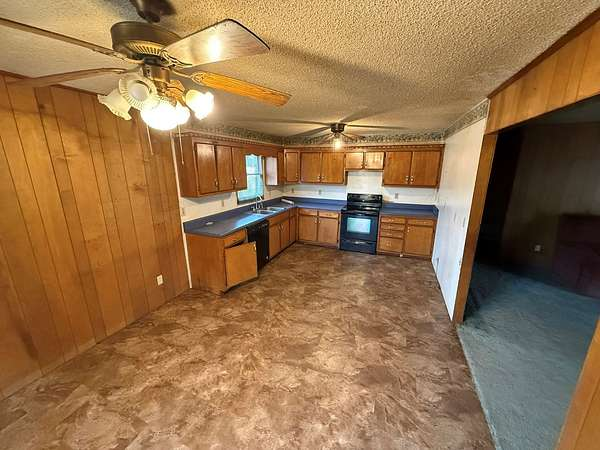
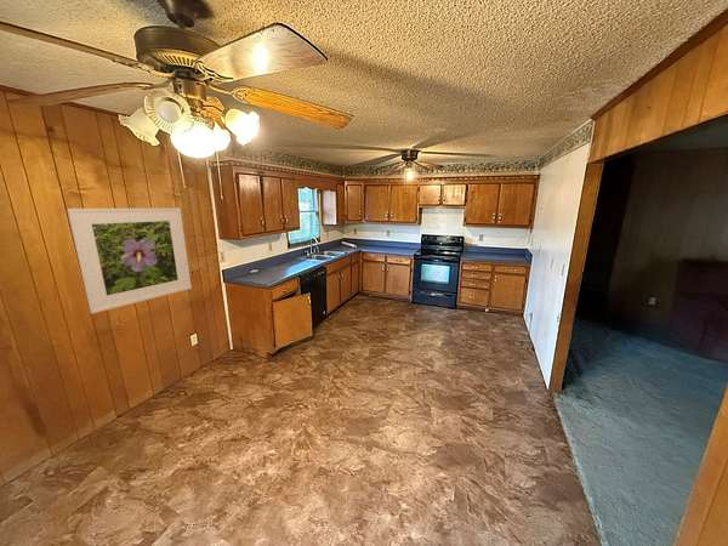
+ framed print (140, 255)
